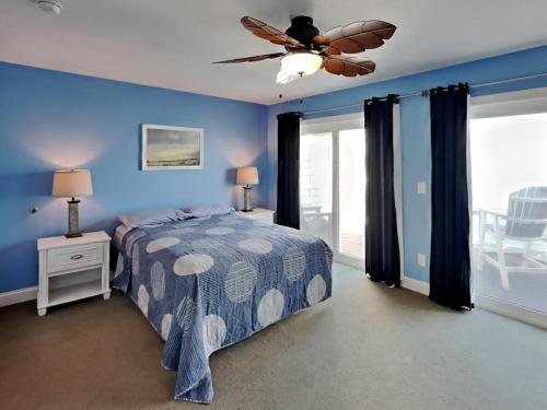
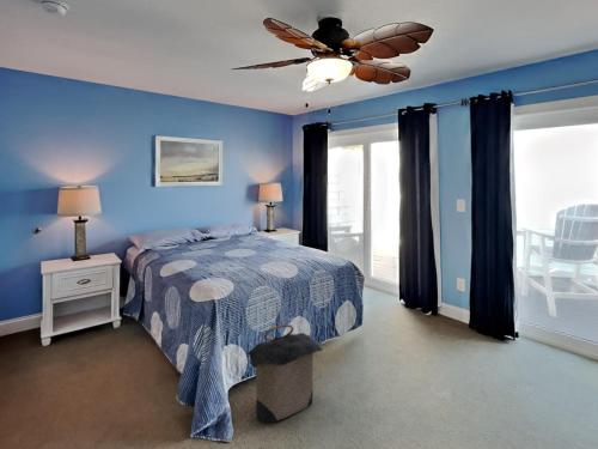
+ laundry hamper (285, 363)
